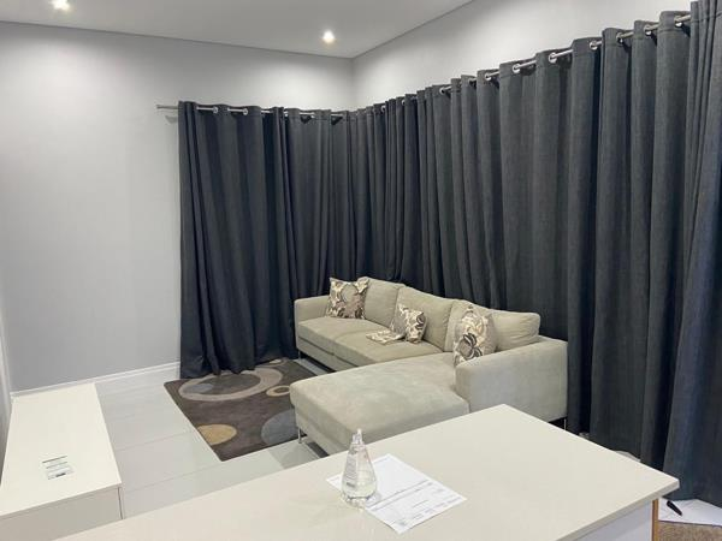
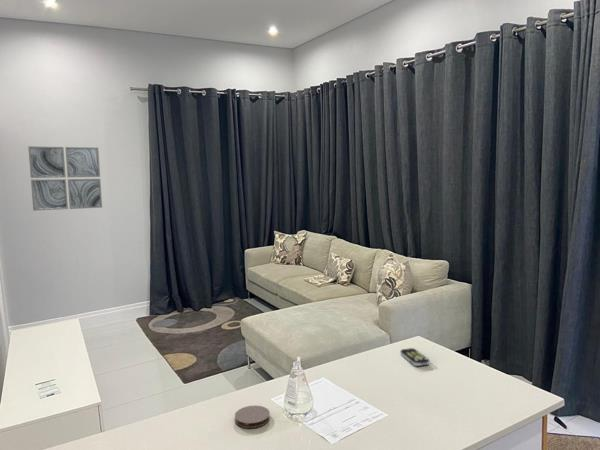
+ coaster (252, 416)
+ wall art (65, 179)
+ remote control (414, 356)
